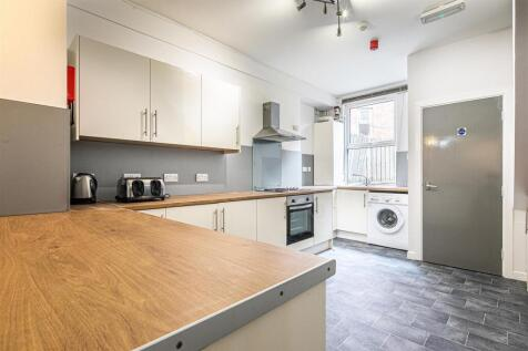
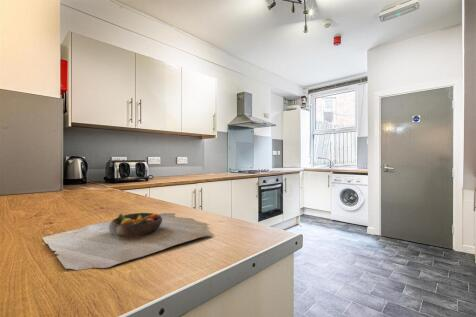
+ cutting board (131, 225)
